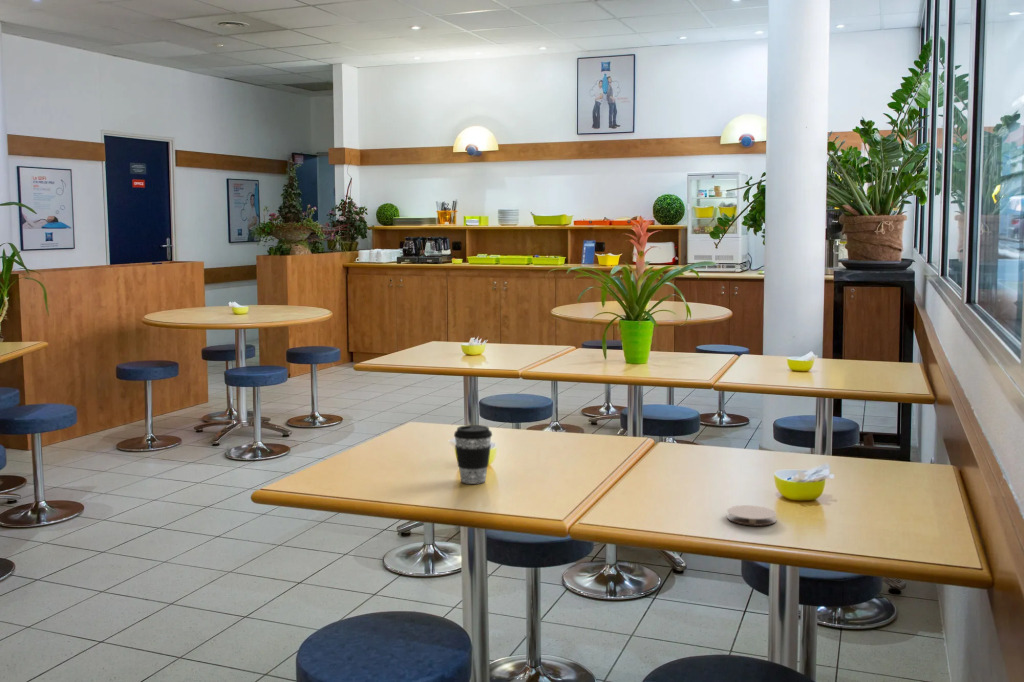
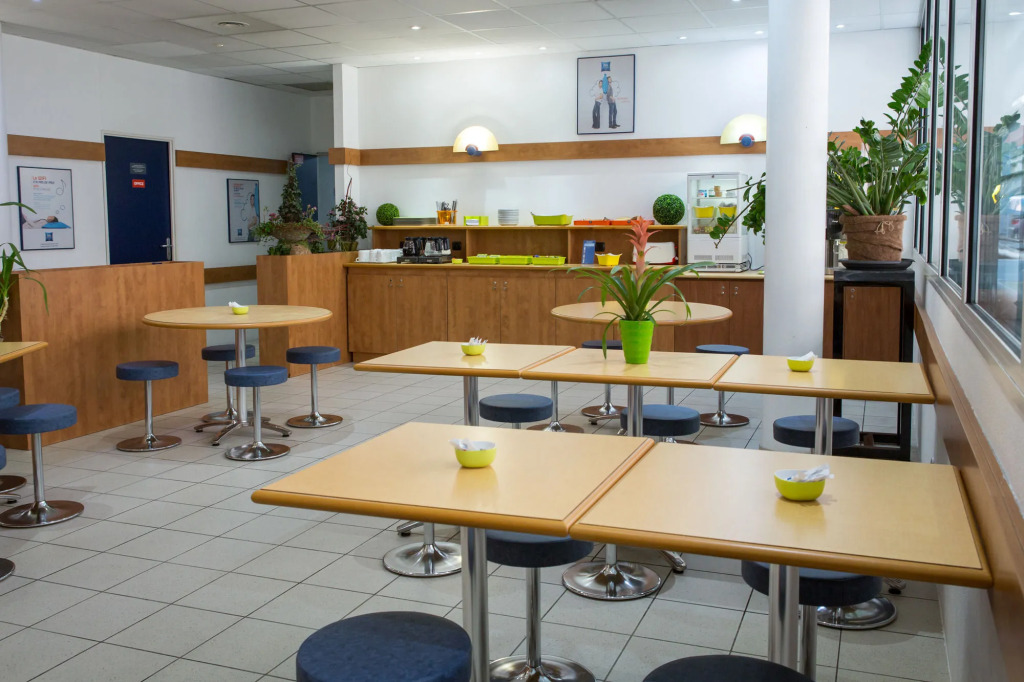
- coaster (751, 515)
- coffee cup (473, 454)
